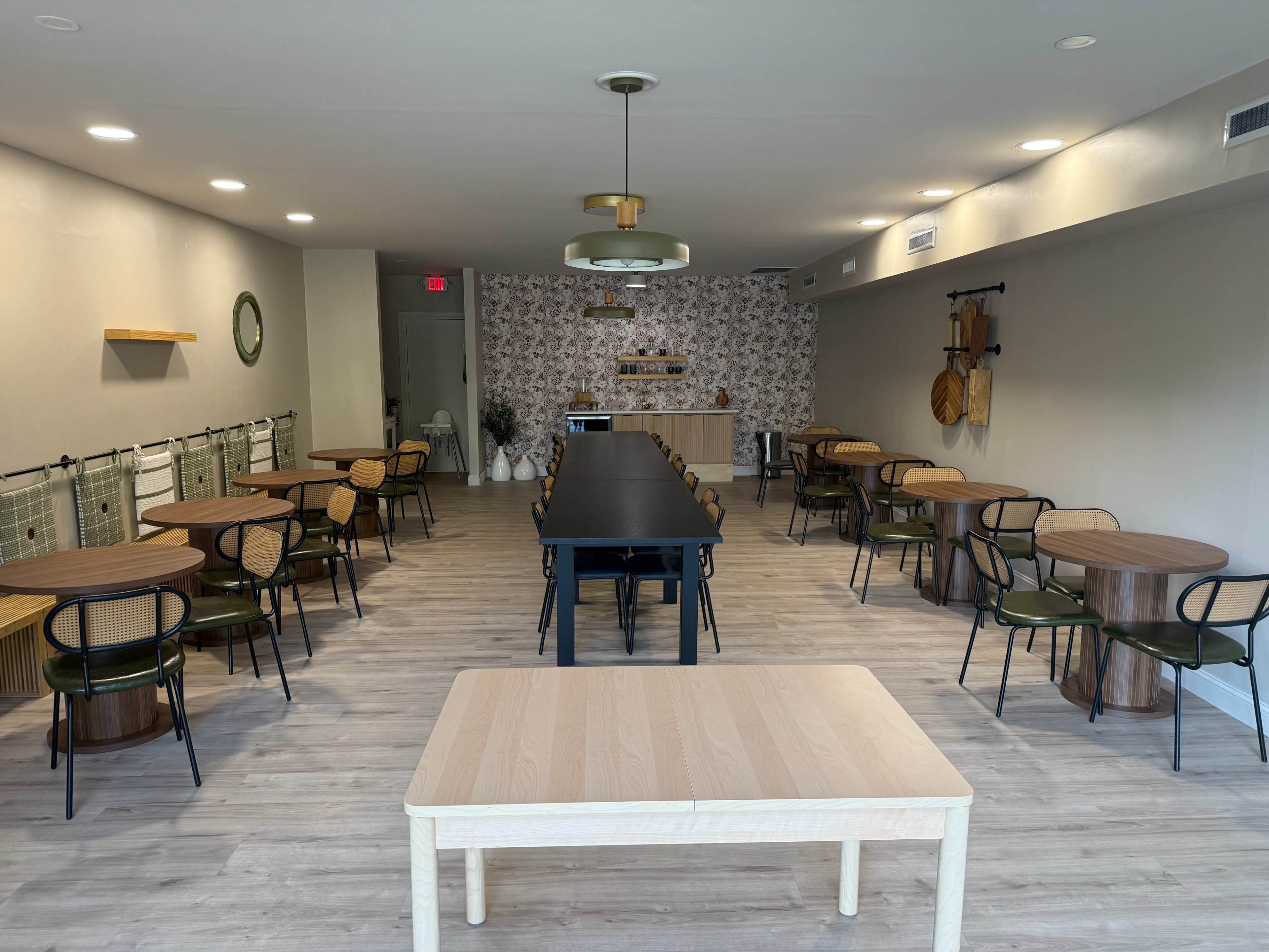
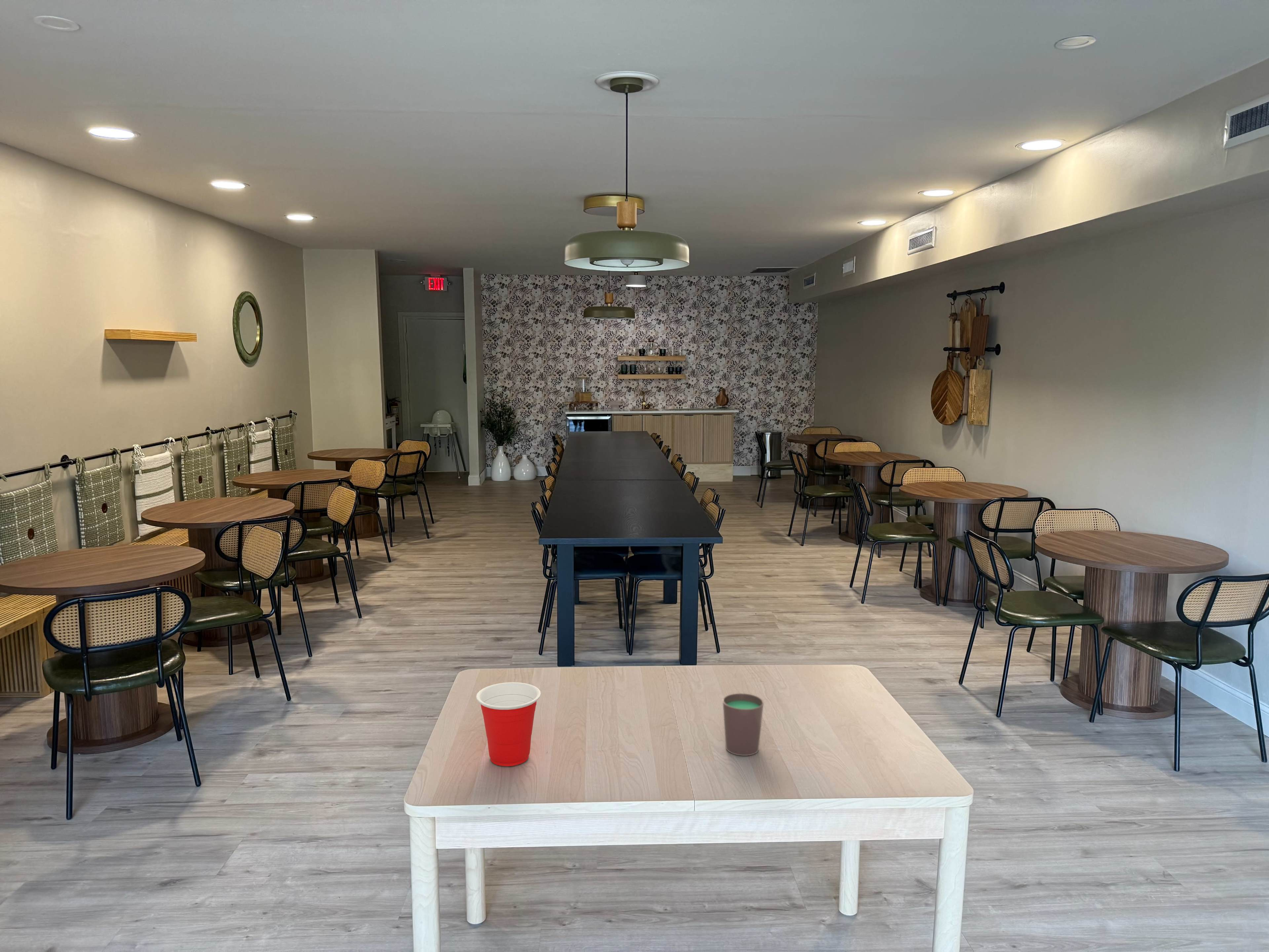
+ cup (509, 726)
+ cup (743, 725)
